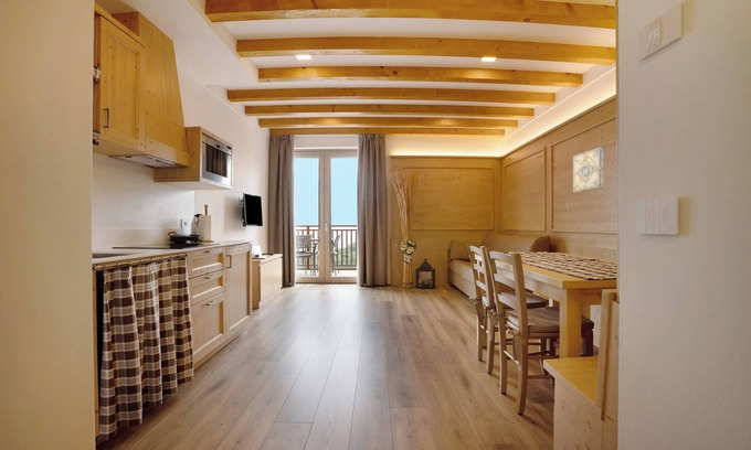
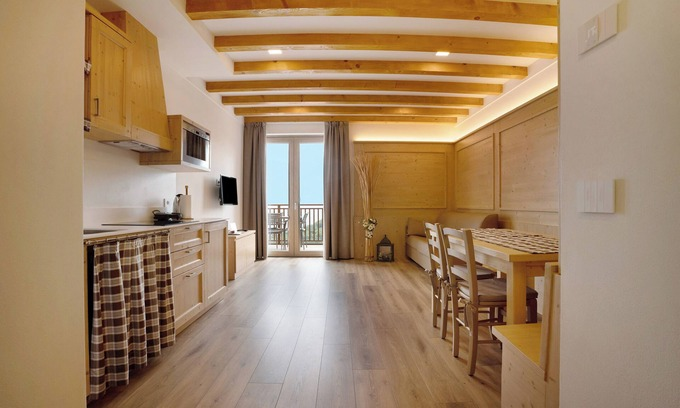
- wall art (586, 171)
